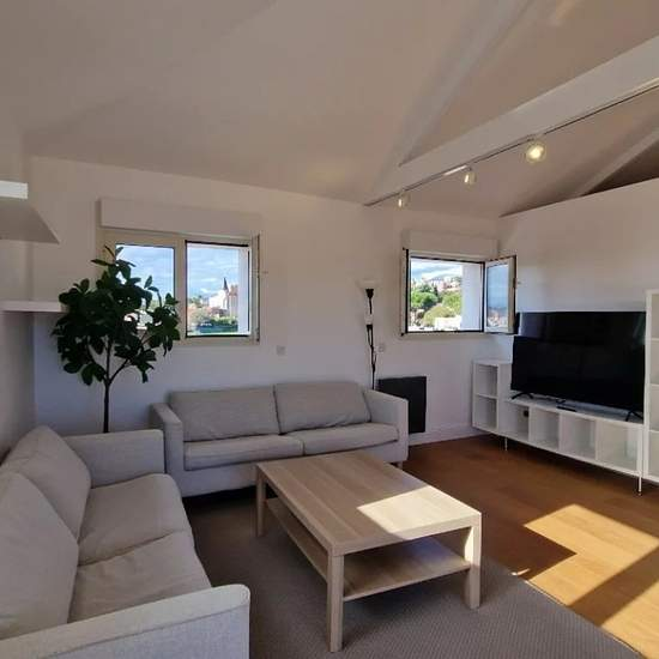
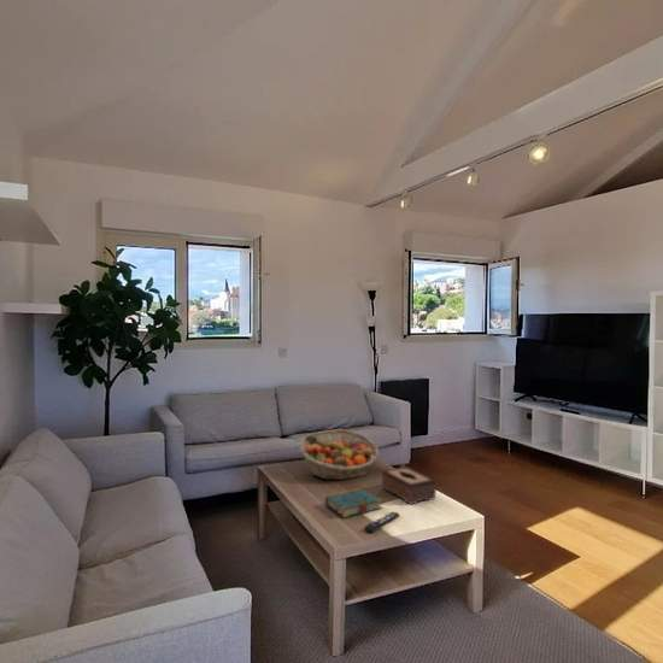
+ tissue box (407, 483)
+ fruit basket (339, 453)
+ book (352, 501)
+ remote control (382, 521)
